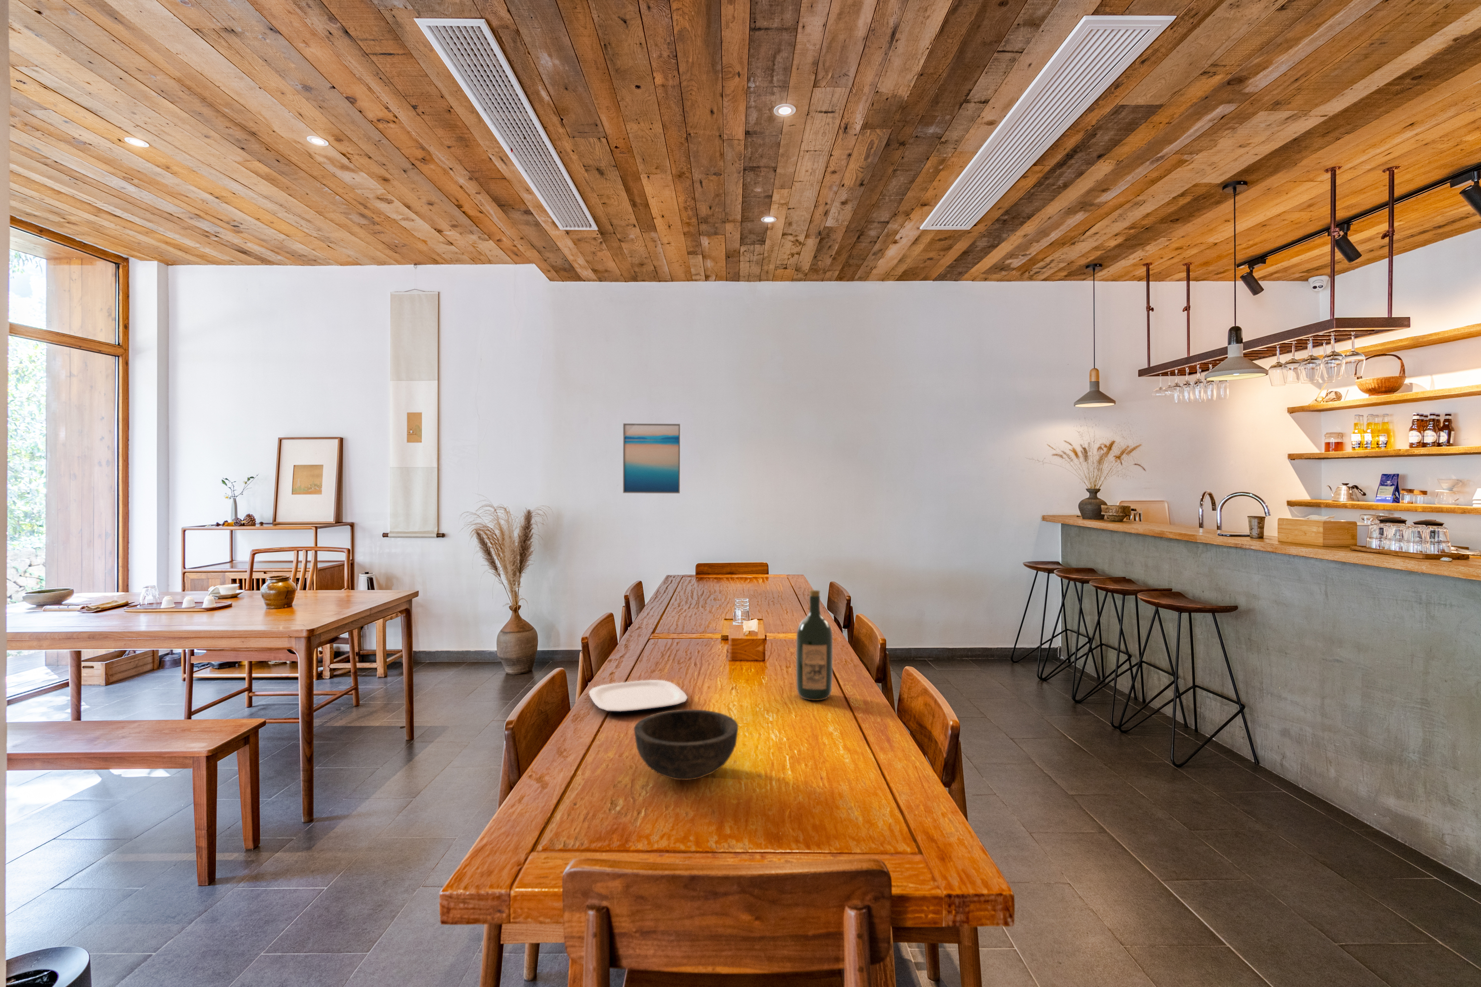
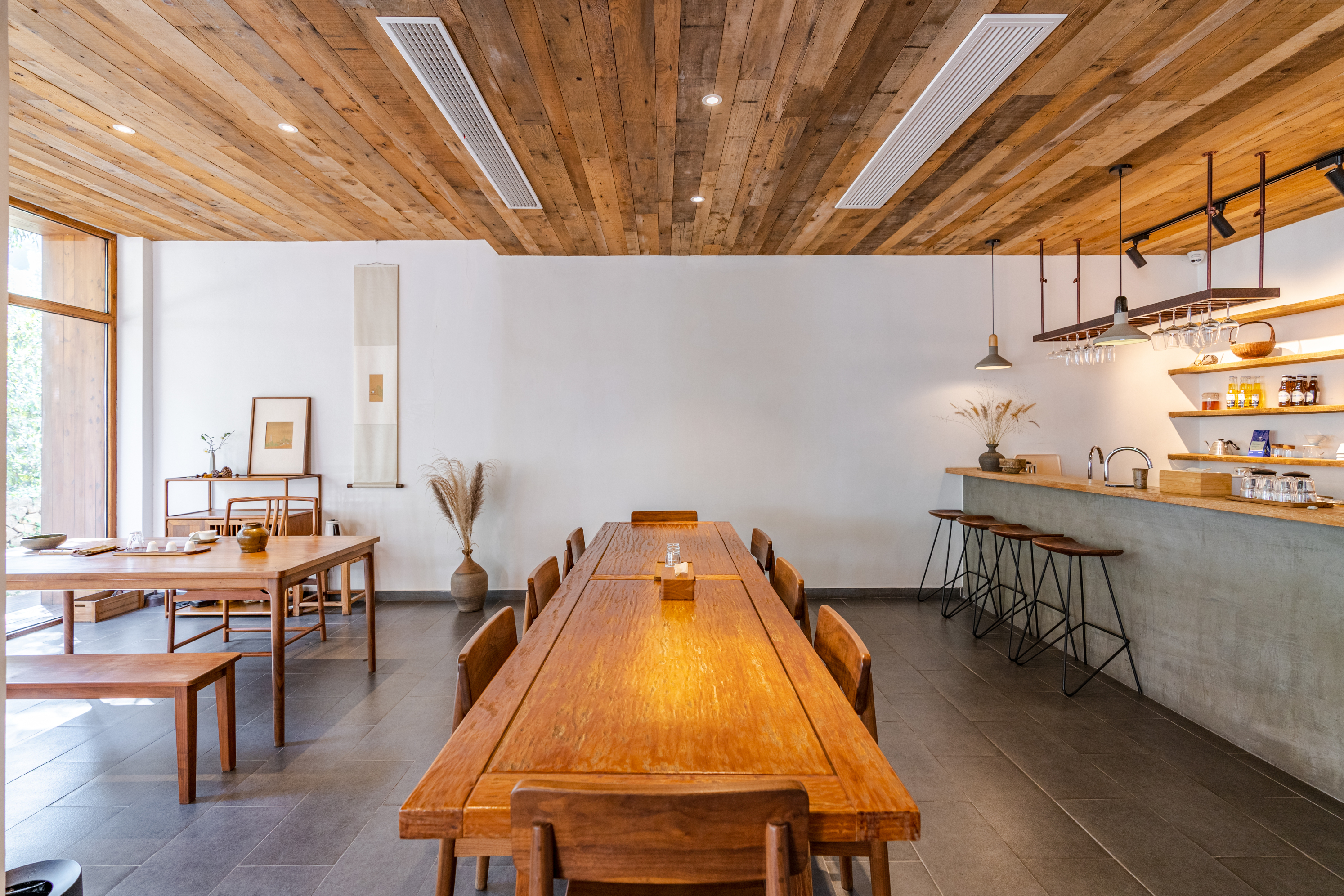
- bowl (687, 750)
- wall art (651, 458)
- wine bottle (814, 643)
- plate (637, 696)
